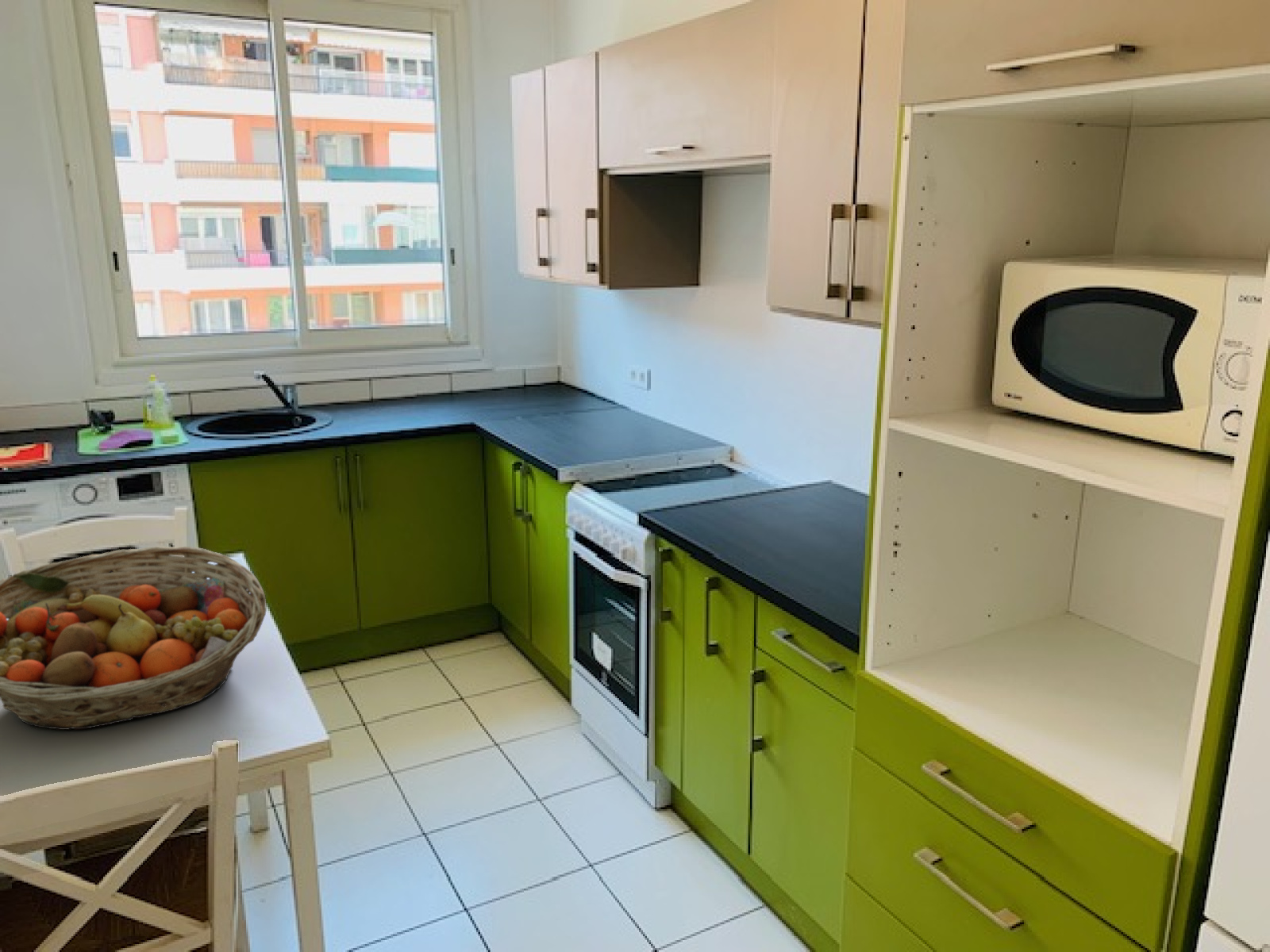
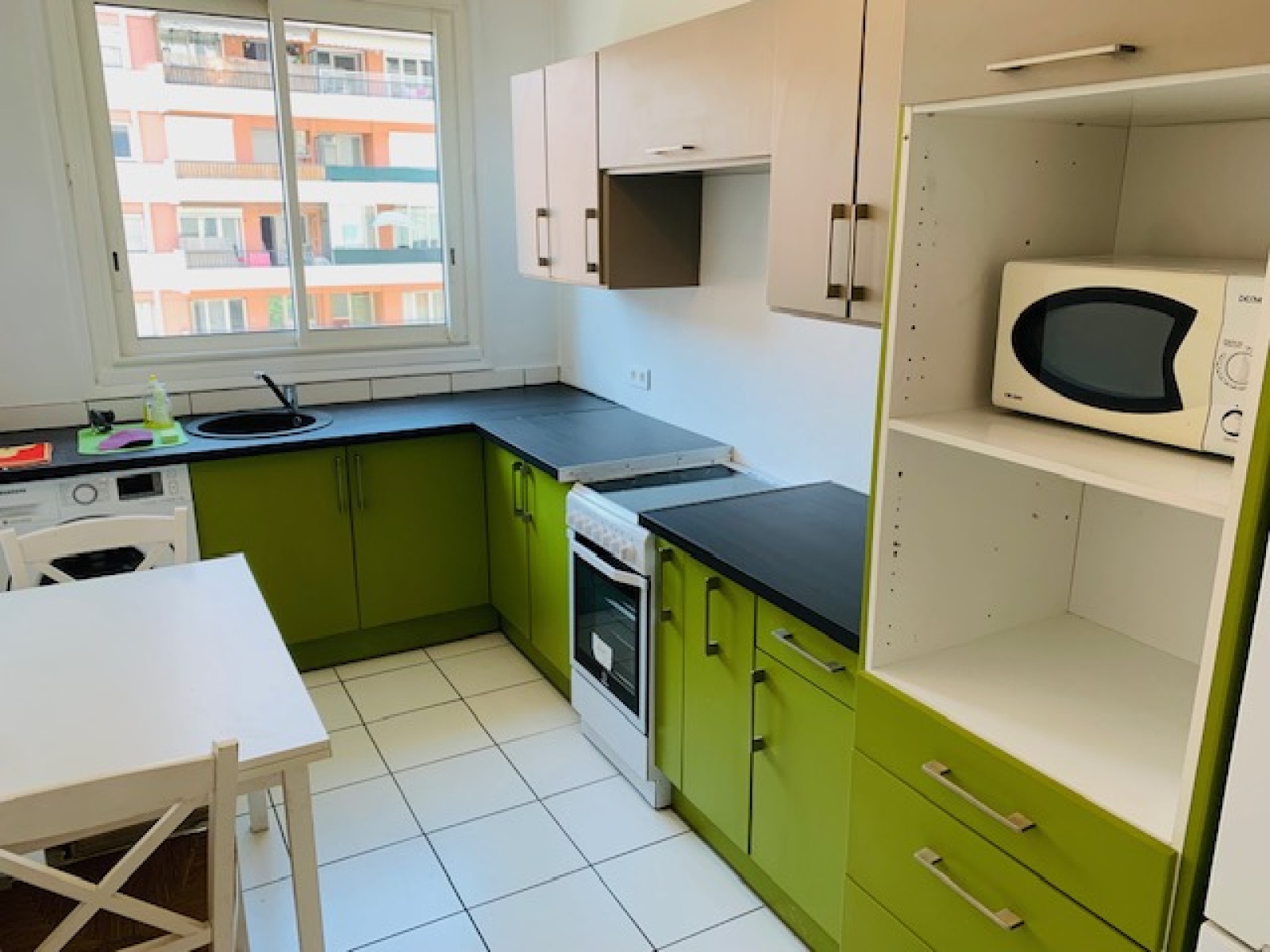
- fruit basket (120, 633)
